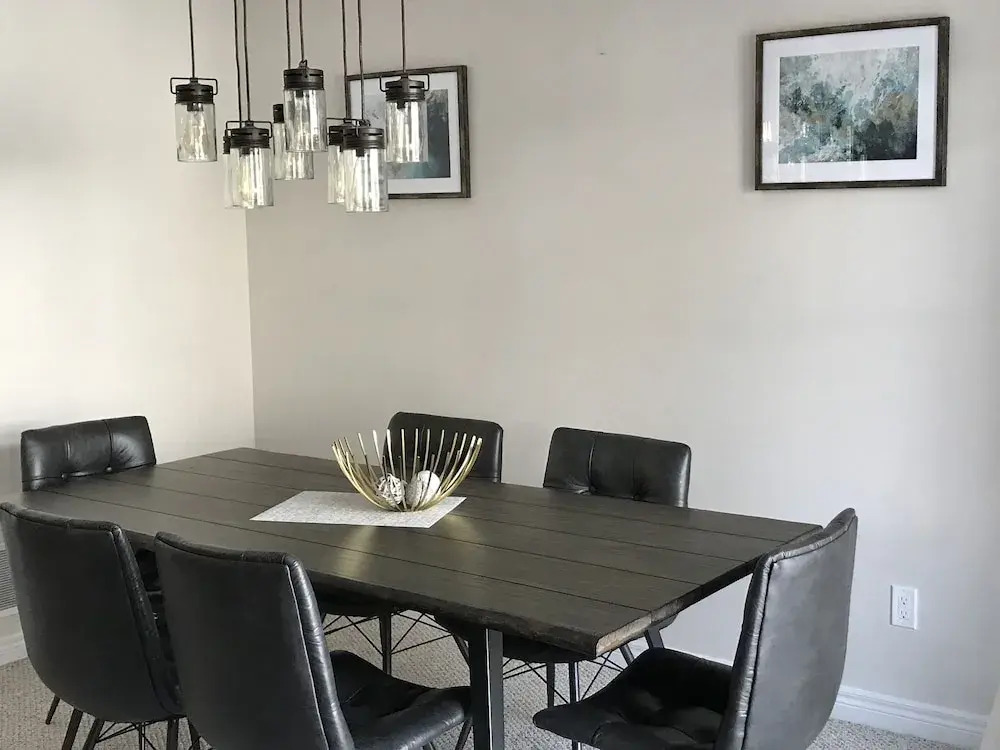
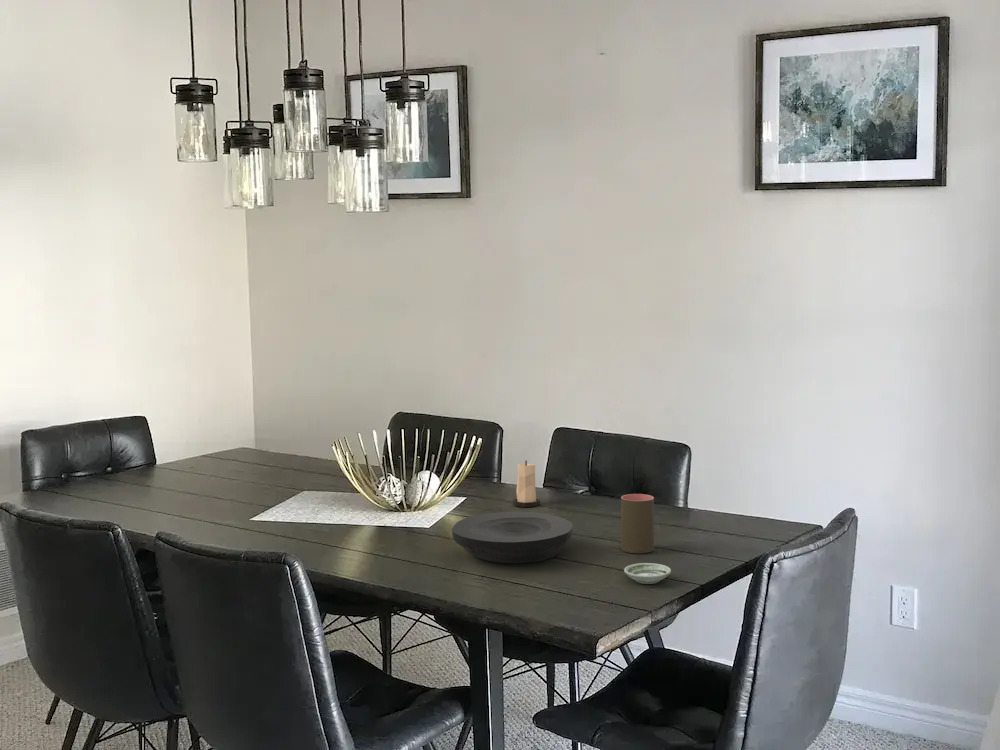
+ candle (526, 482)
+ plate (512, 539)
+ cup (637, 523)
+ saucer (647, 574)
